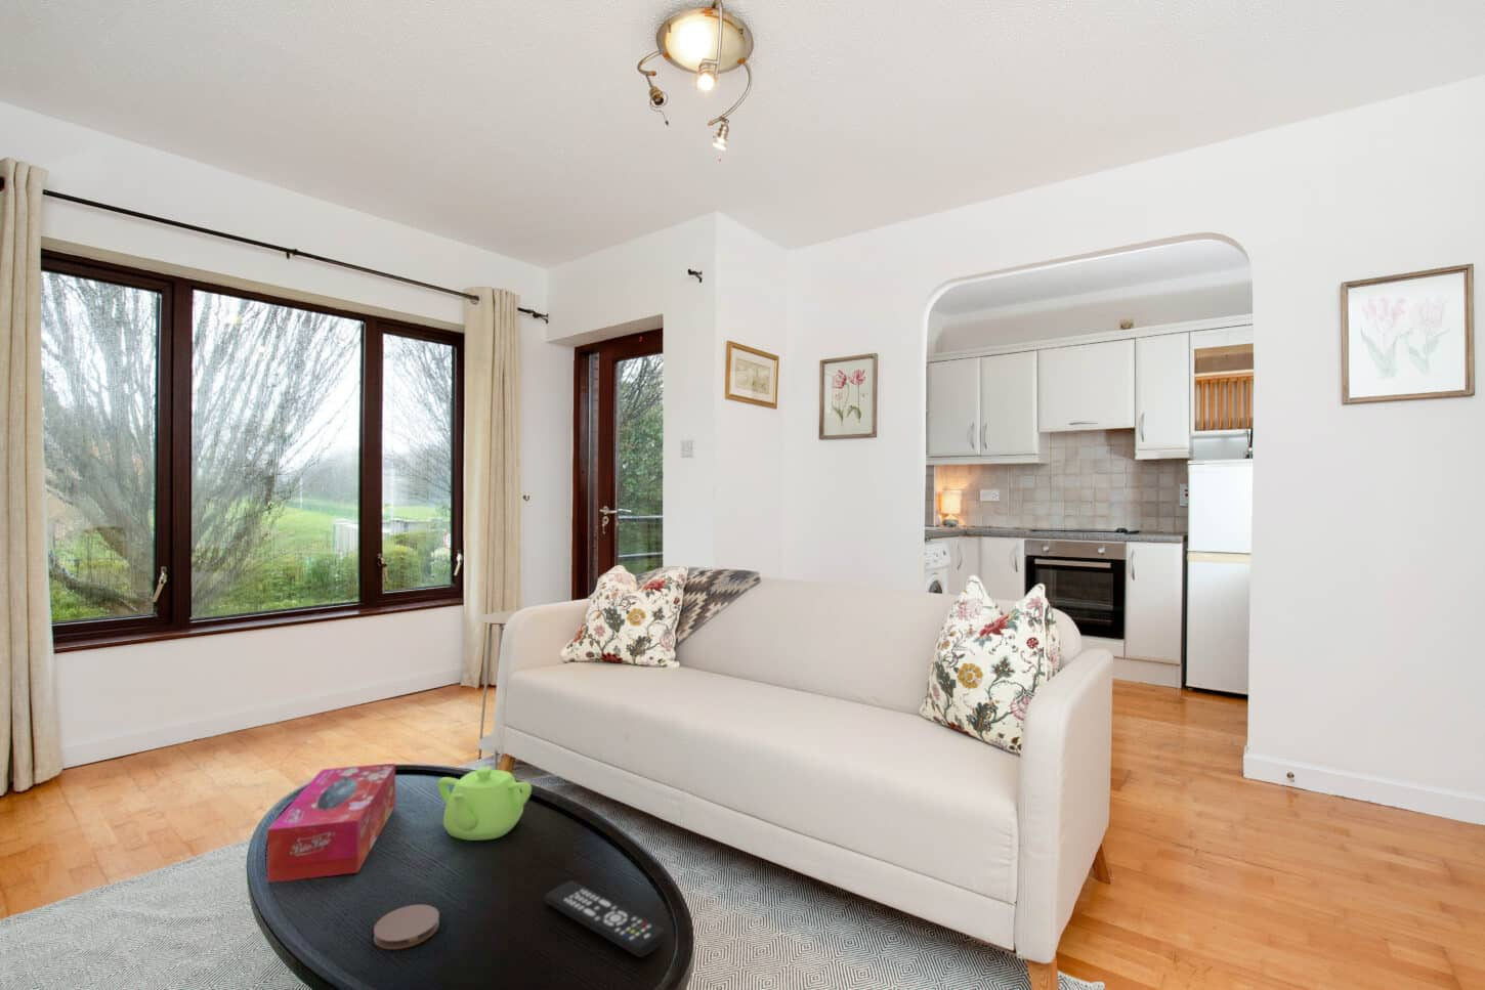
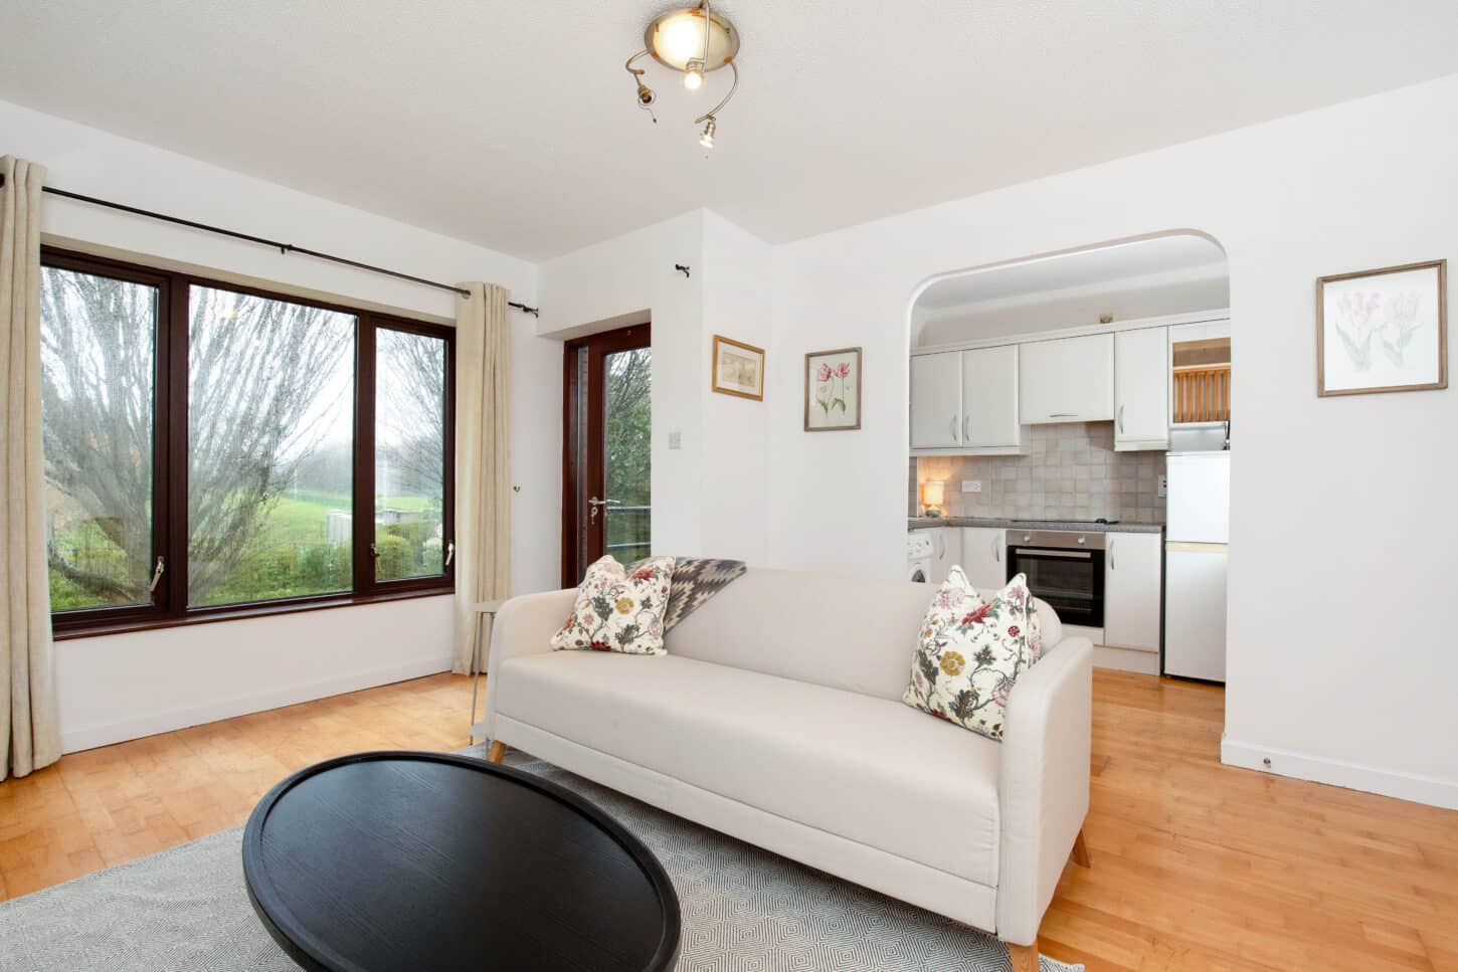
- coaster (407, 926)
- teapot (478, 802)
- remote control (602, 916)
- tissue box (338, 815)
